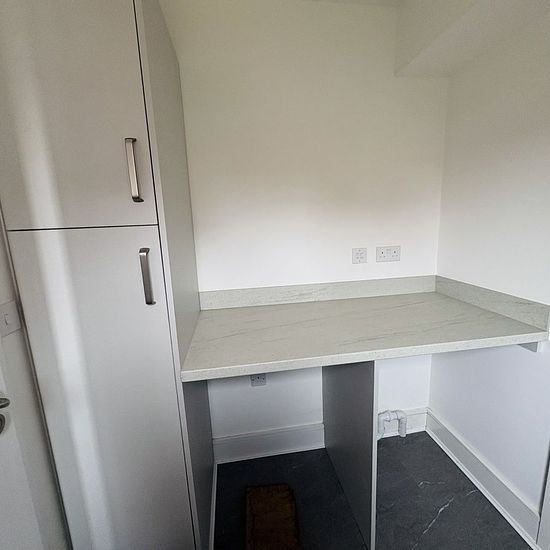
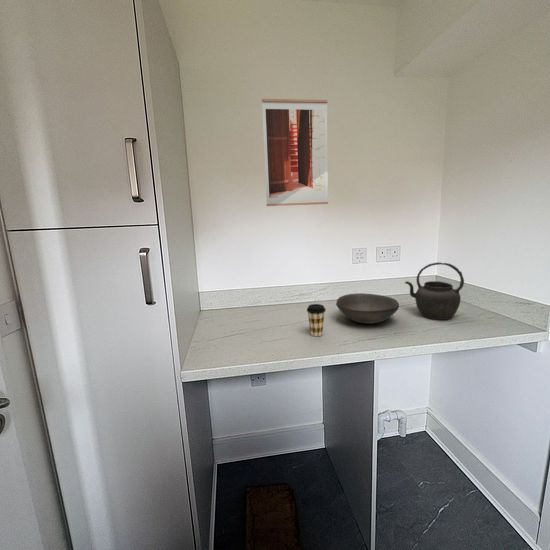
+ kettle (432, 289)
+ wall art (296, 154)
+ coffee cup (316, 320)
+ bowl (366, 310)
